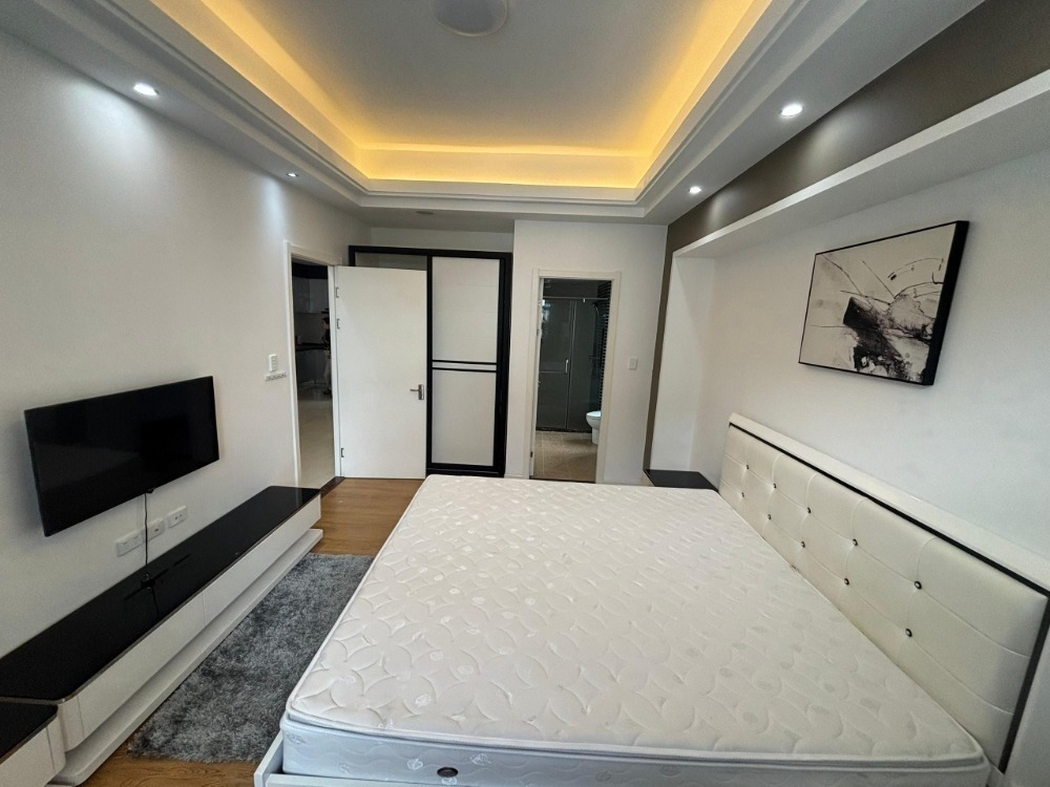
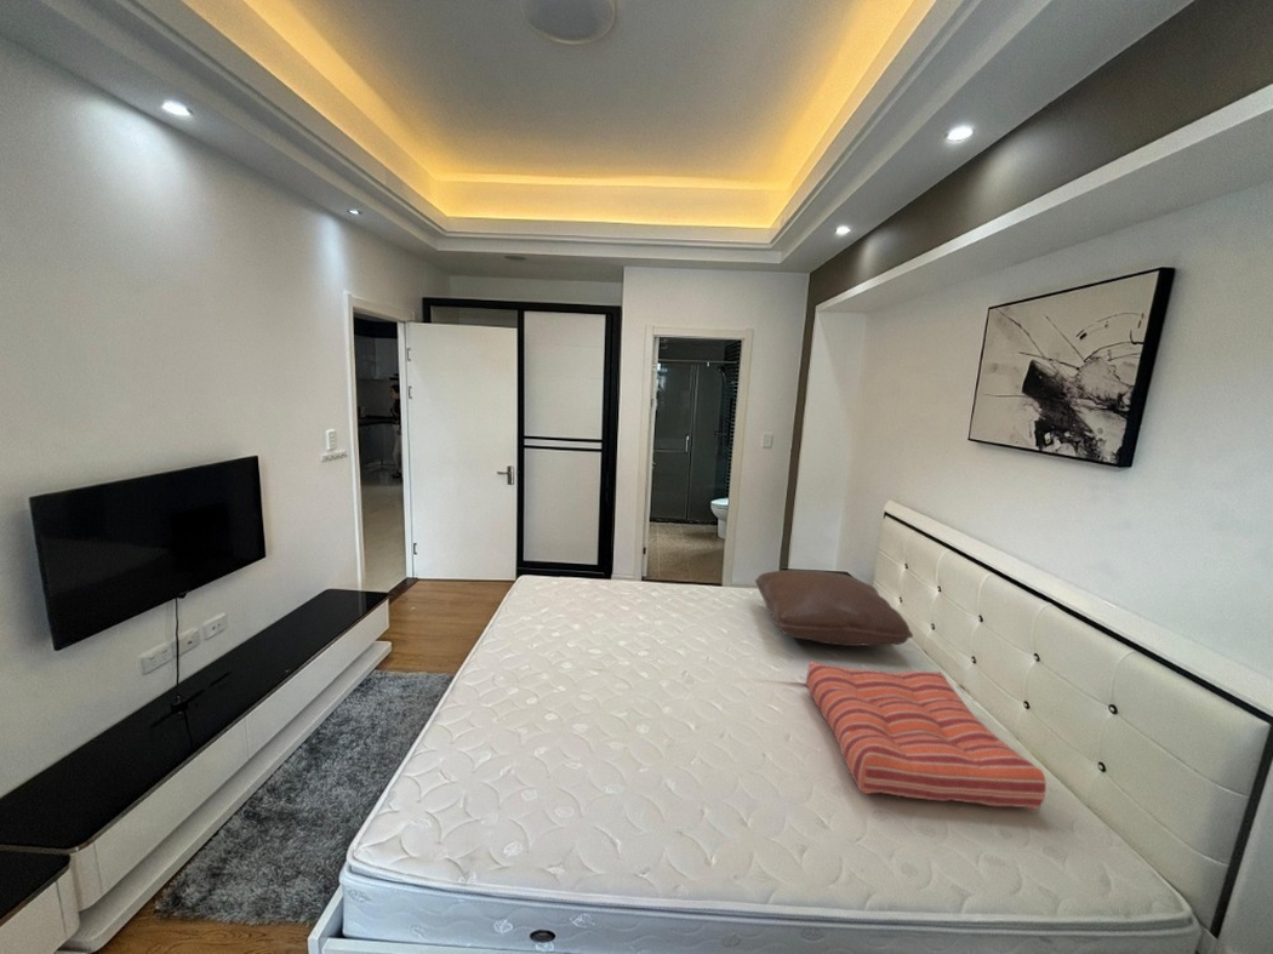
+ pillow (824, 605)
+ seat cushion (906, 724)
